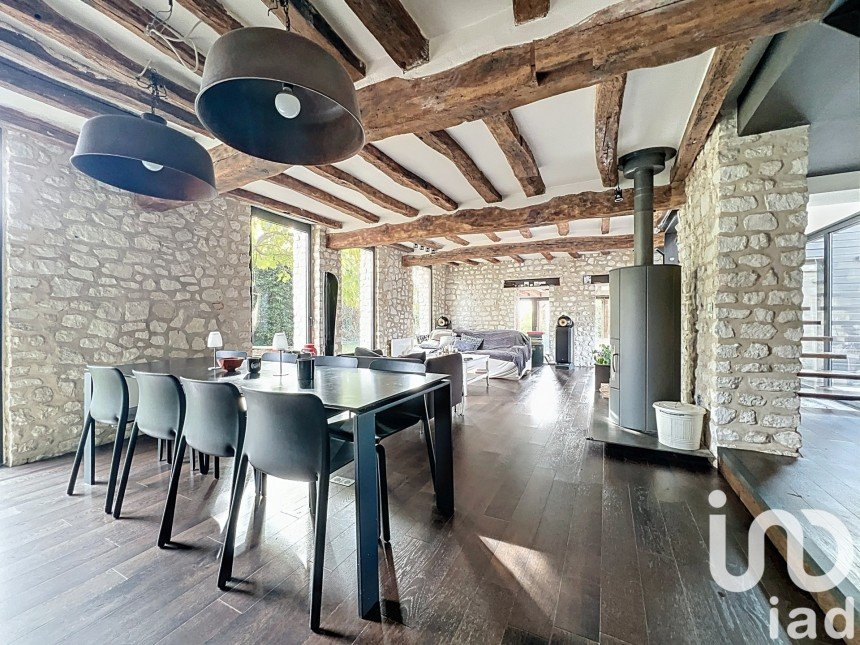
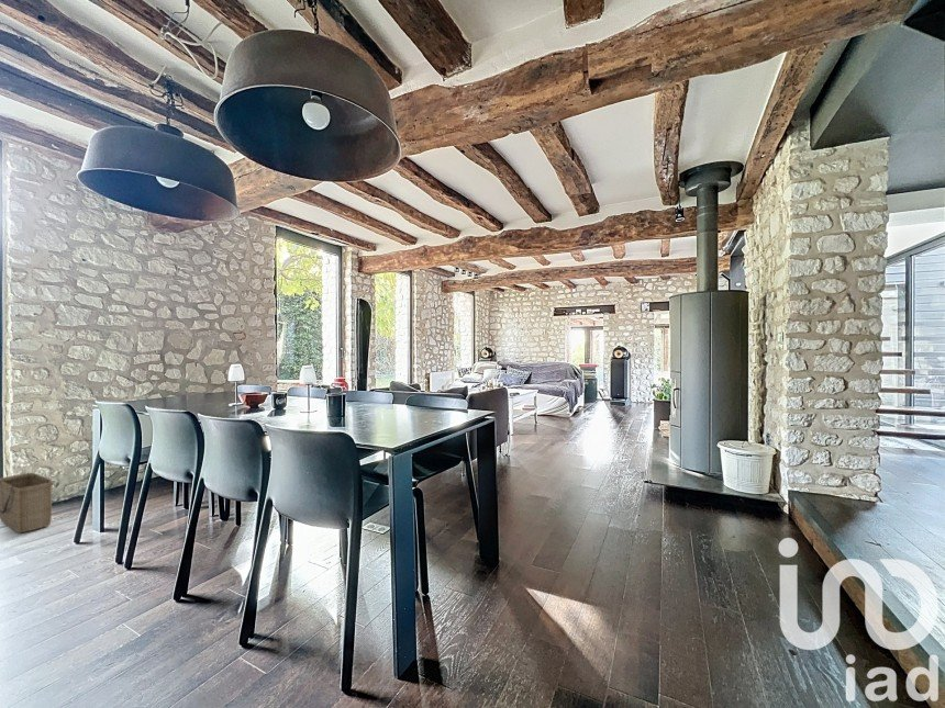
+ basket (24, 501)
